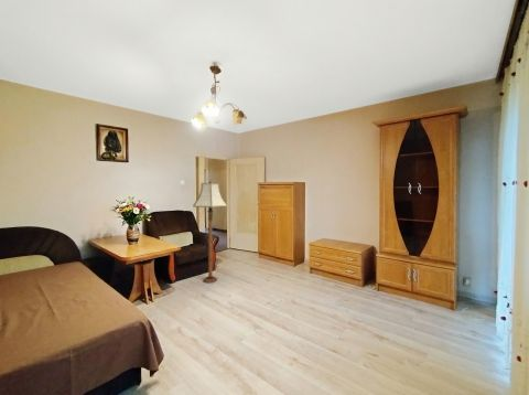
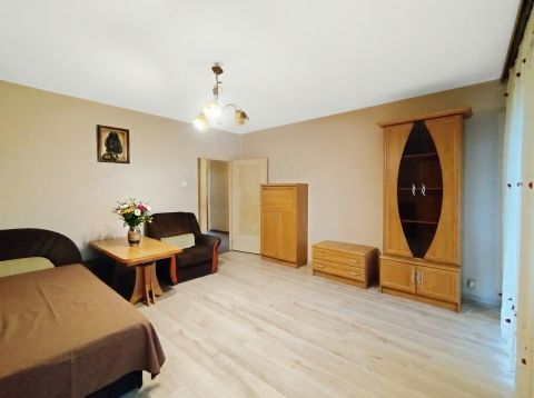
- floor lamp (209, 229)
